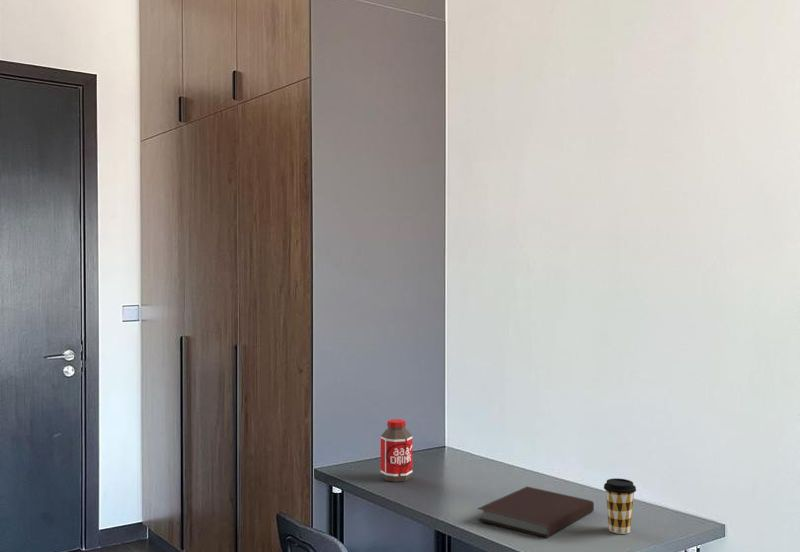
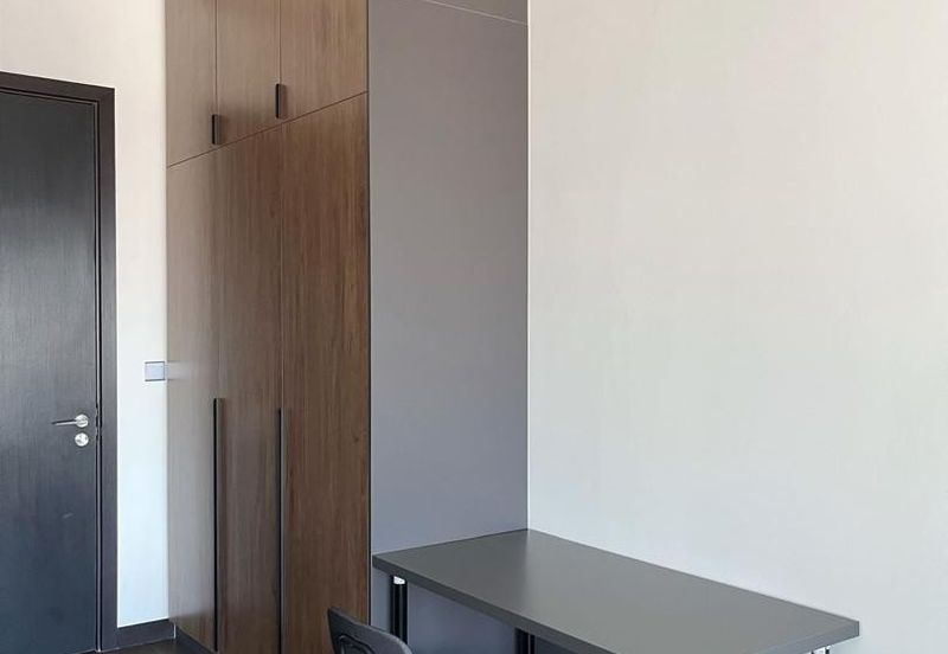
- coffee cup (619, 506)
- notebook (536, 510)
- bottle (396, 449)
